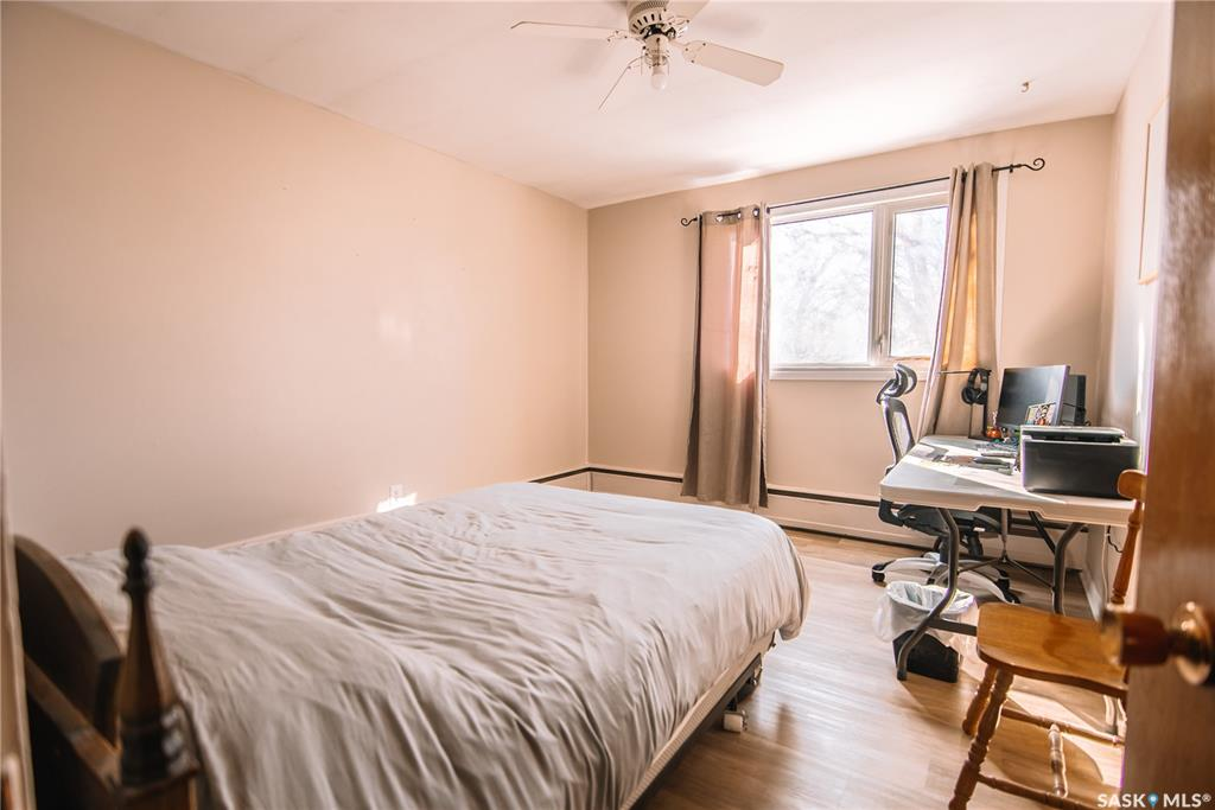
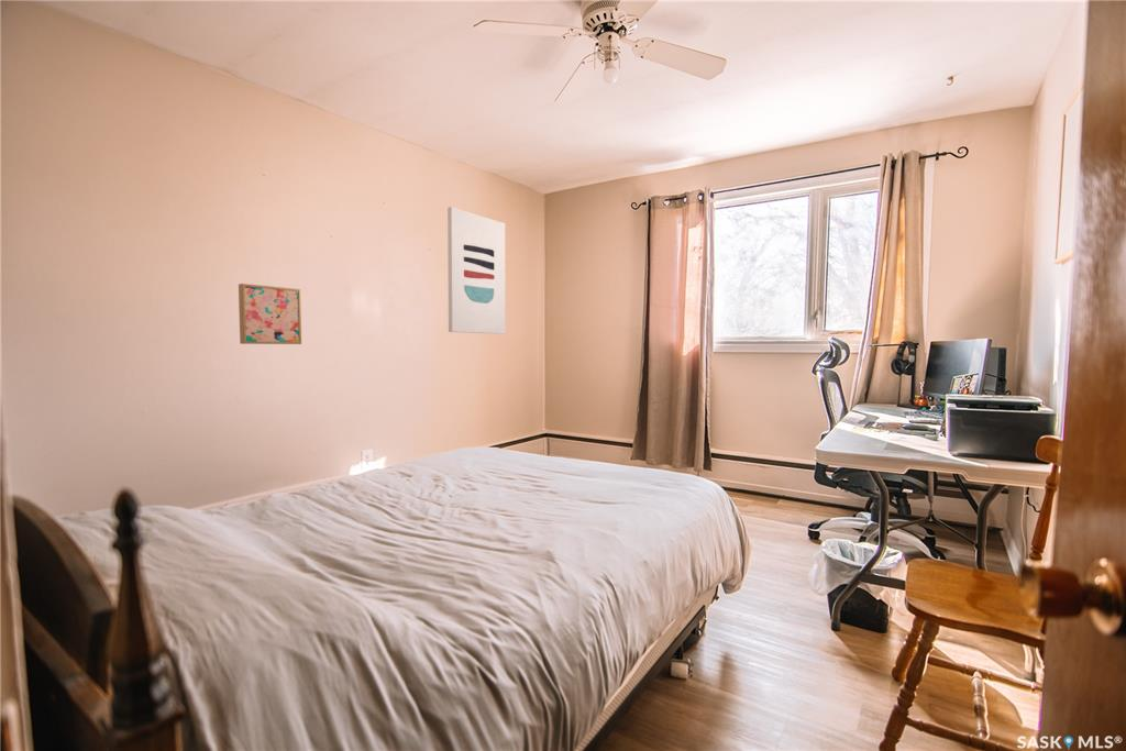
+ wall art (271, 314)
+ wall art (478, 274)
